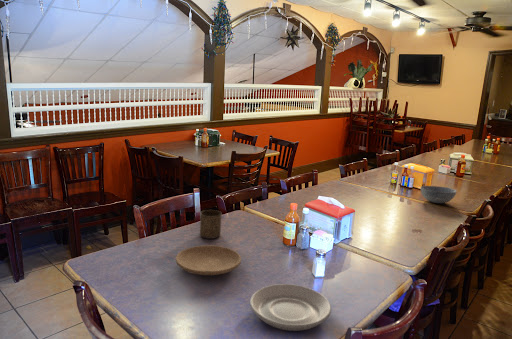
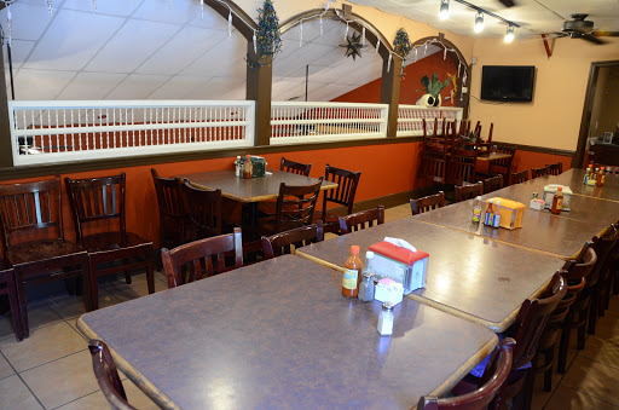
- bowl (437, 195)
- plate (289, 308)
- plate (208, 262)
- cup (210, 224)
